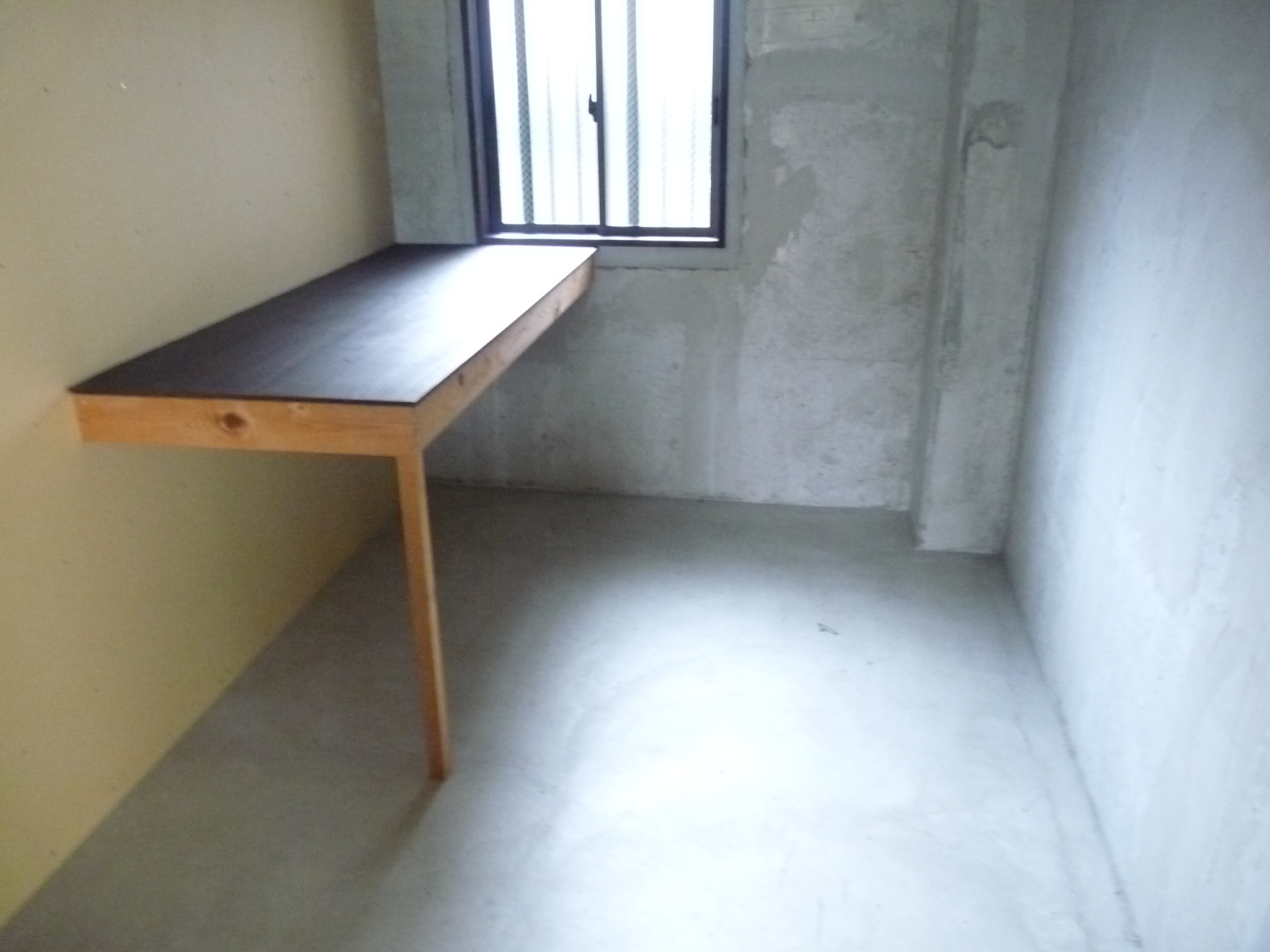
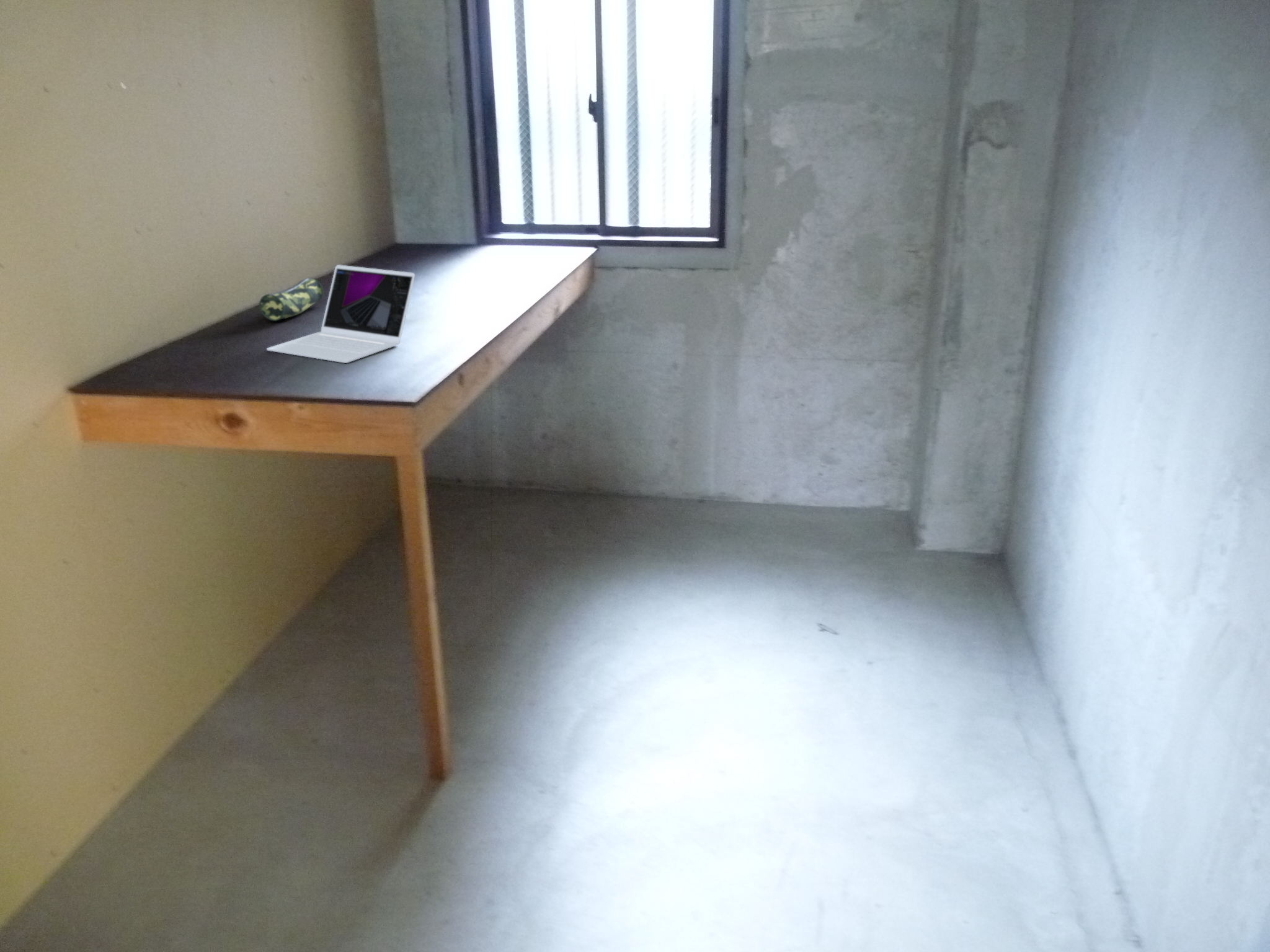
+ laptop (341, 307)
+ pencil case (291, 300)
